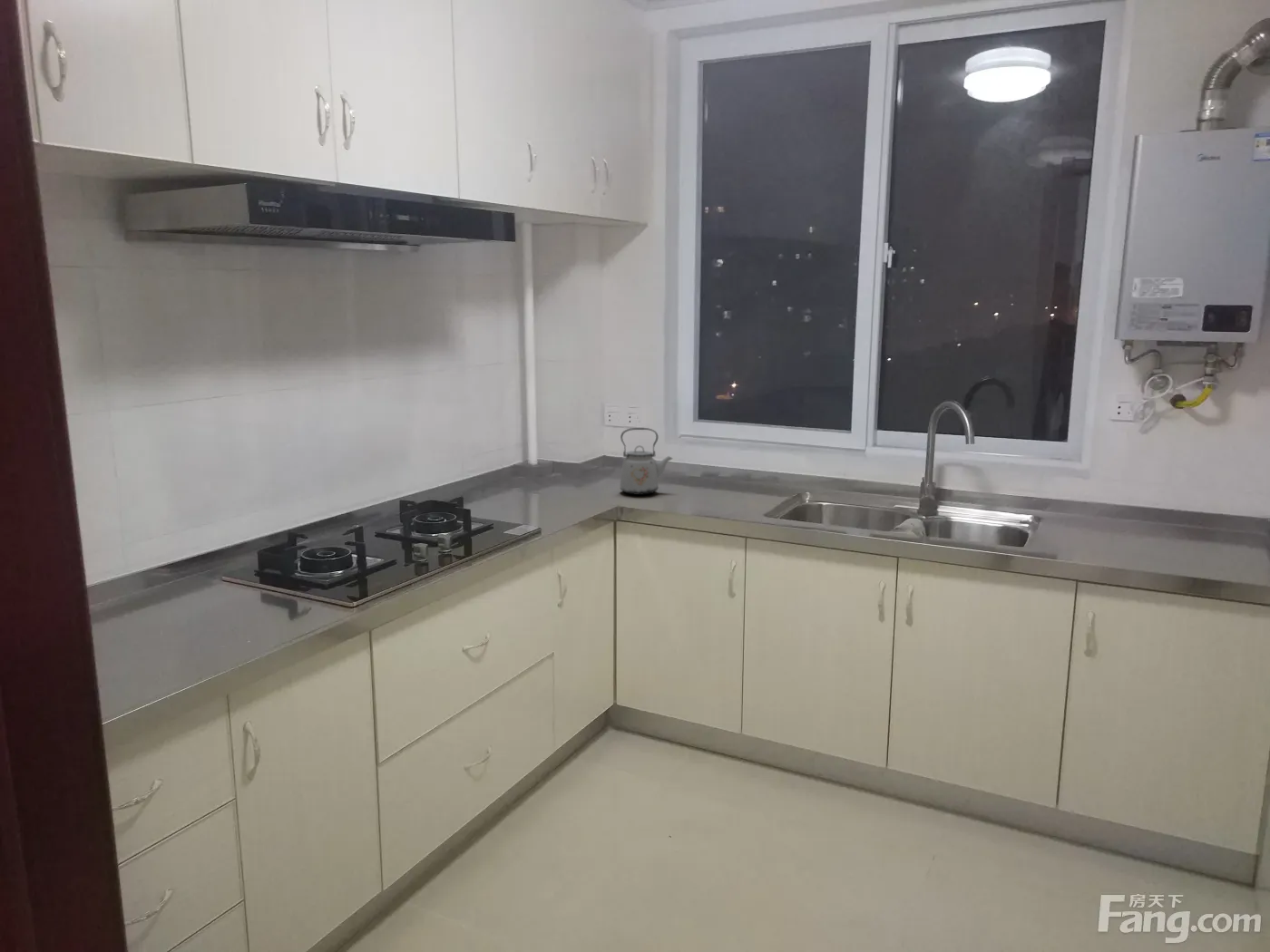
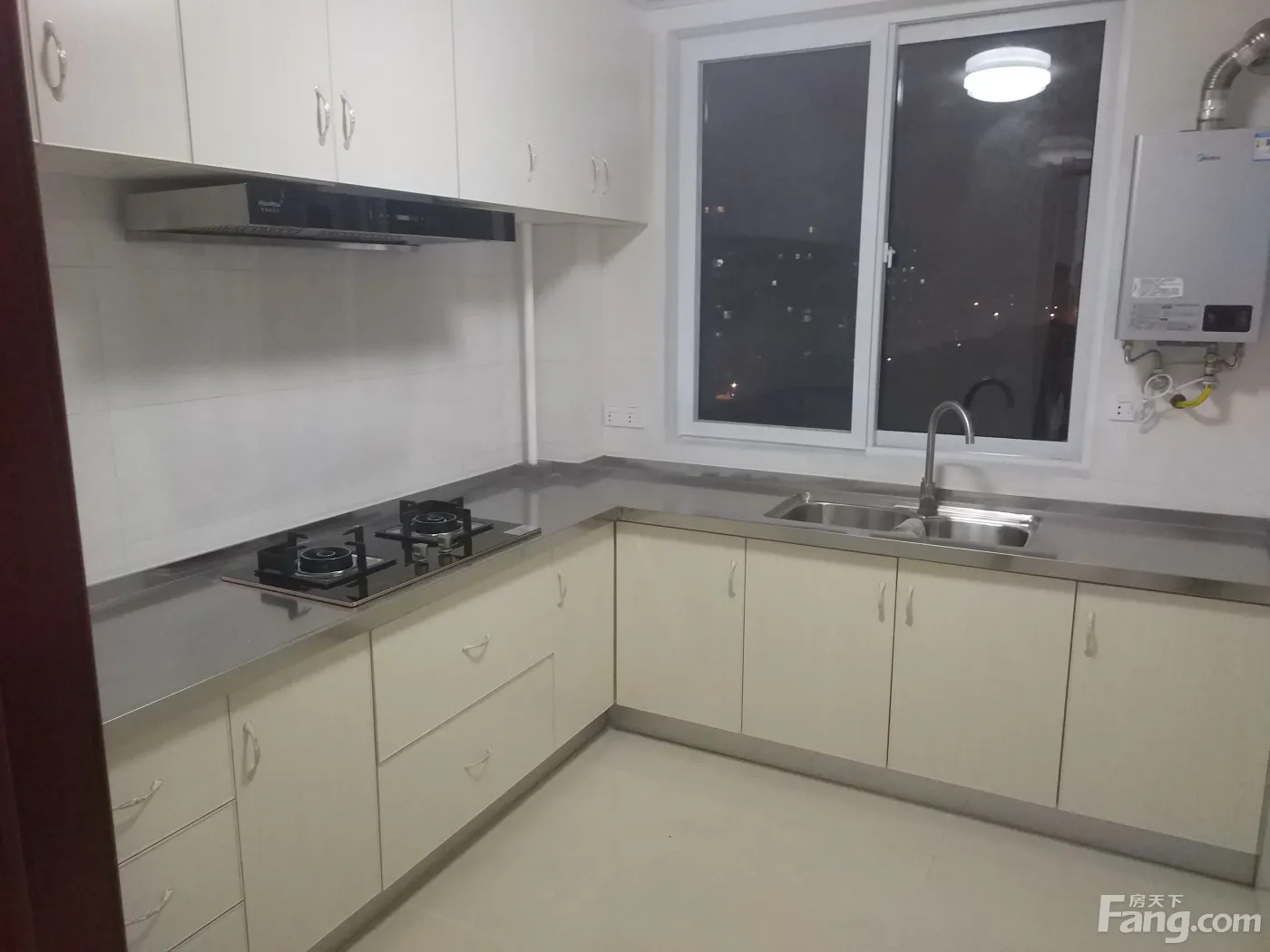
- kettle (646, 460)
